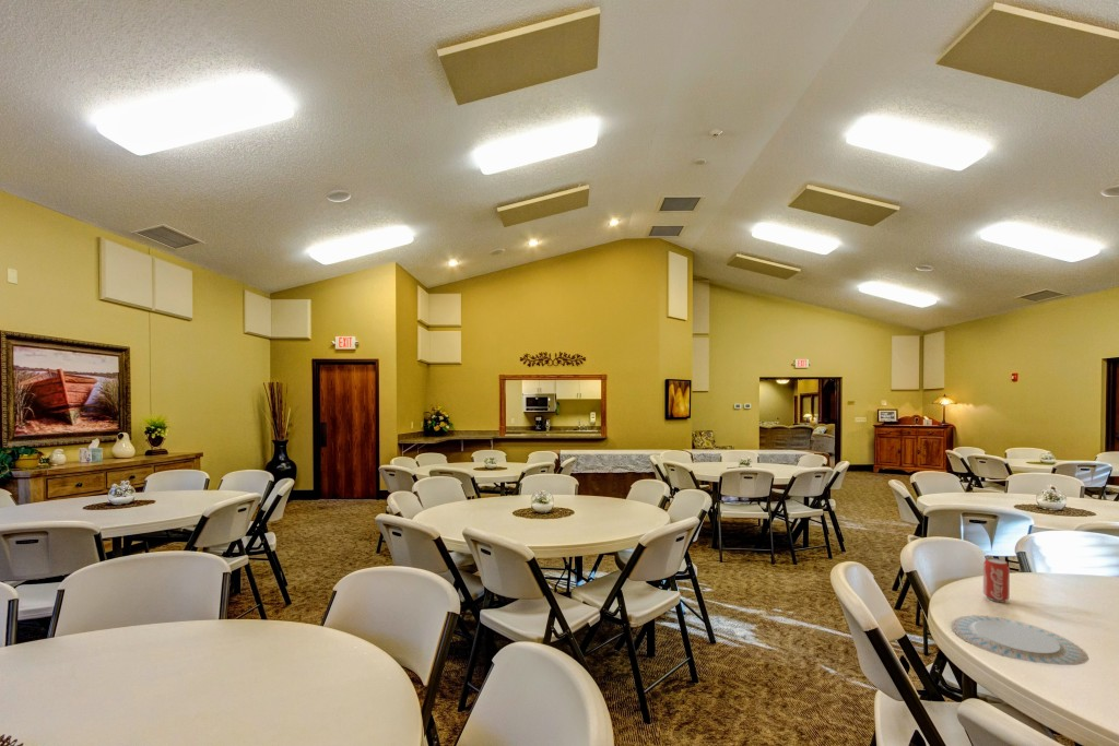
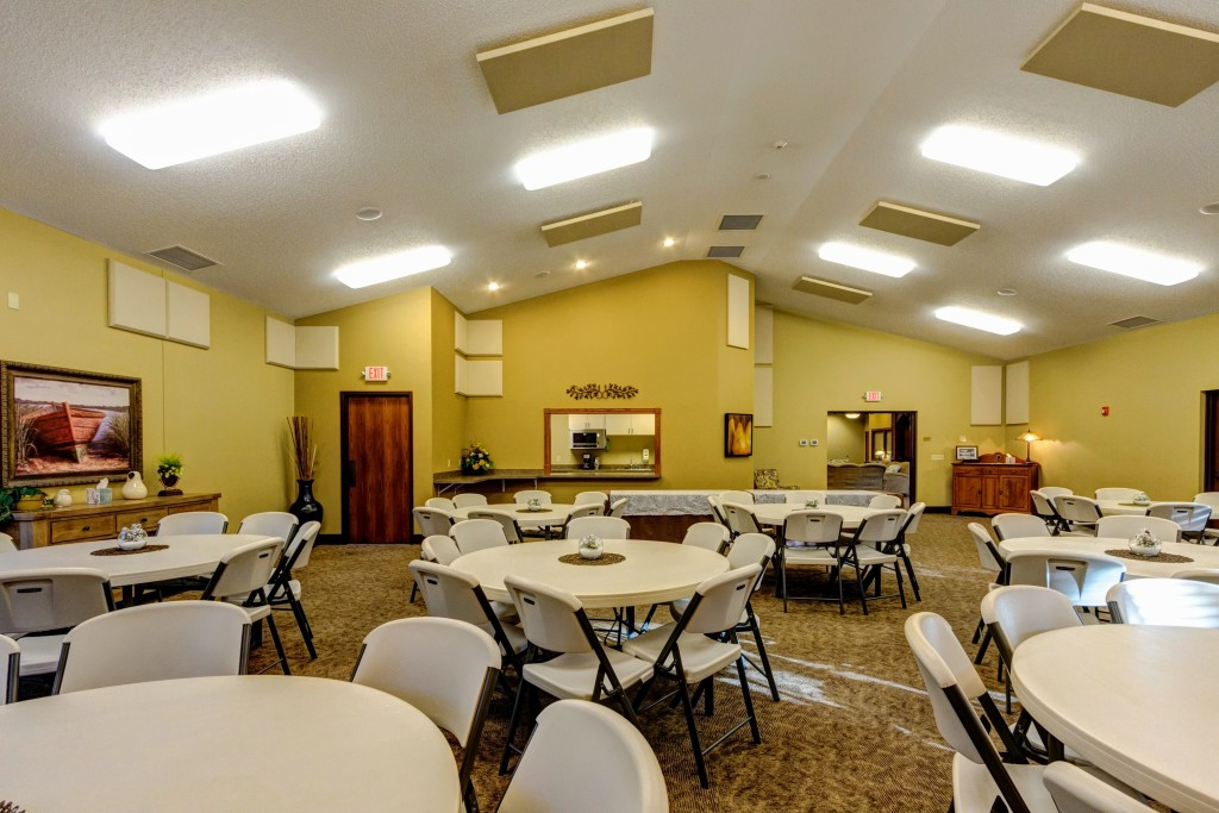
- chinaware (1015, 637)
- beverage can (996, 579)
